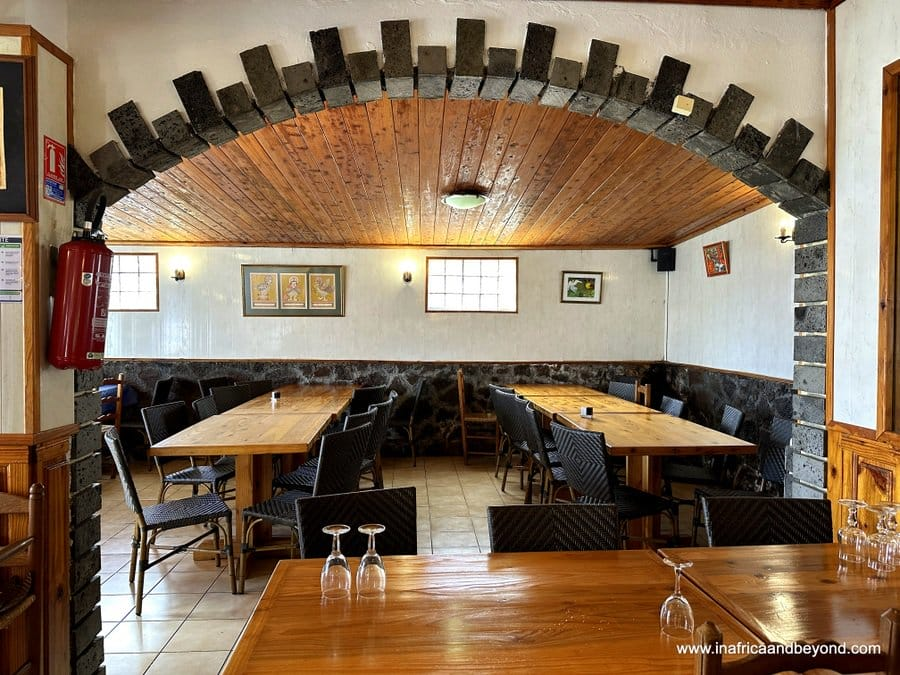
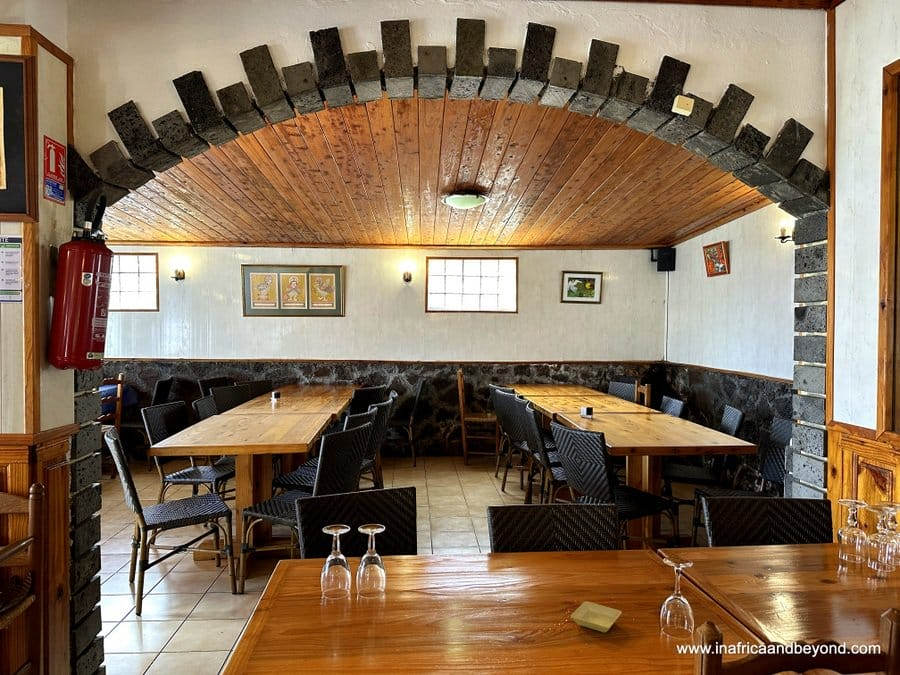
+ saucer (596, 618)
